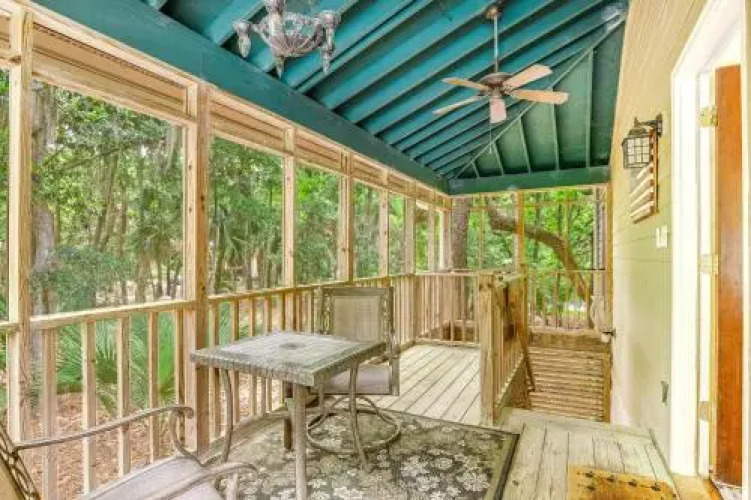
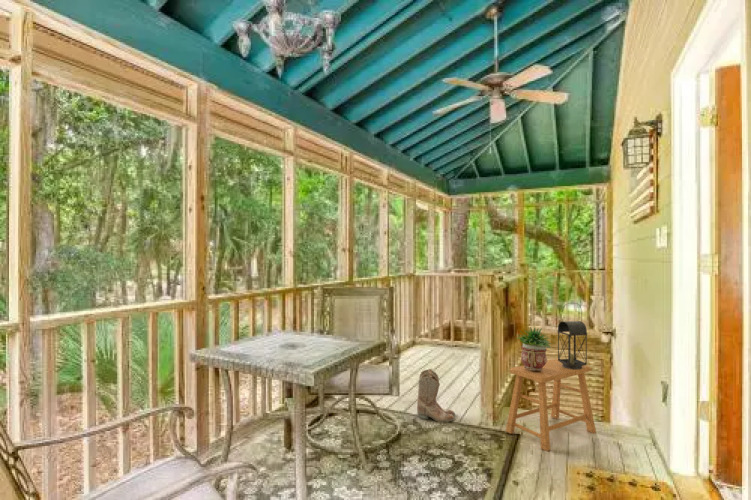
+ boots (436, 393)
+ stool (552, 399)
+ lantern (572, 334)
+ potted plant (534, 347)
